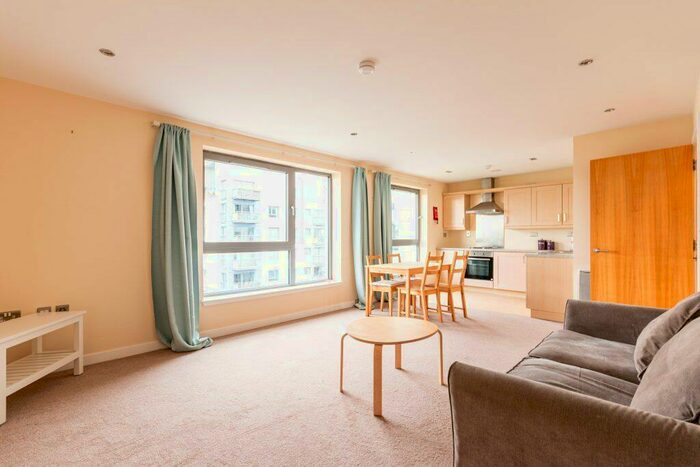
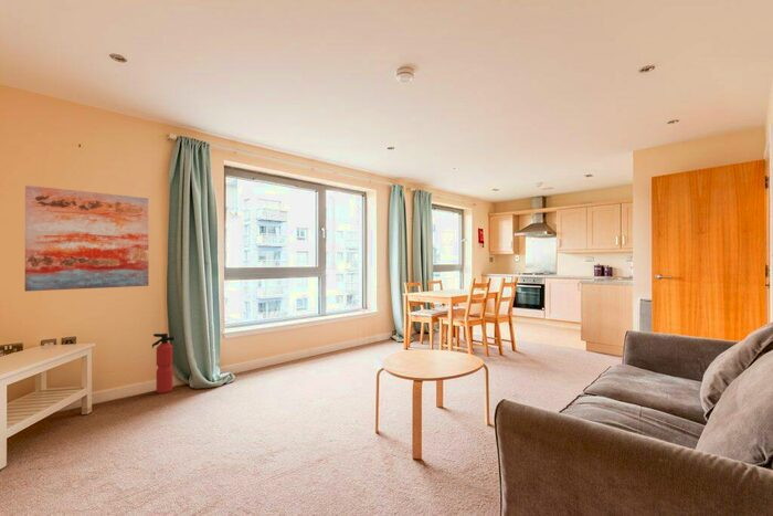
+ fire extinguisher (162, 361)
+ wall art (92, 240)
